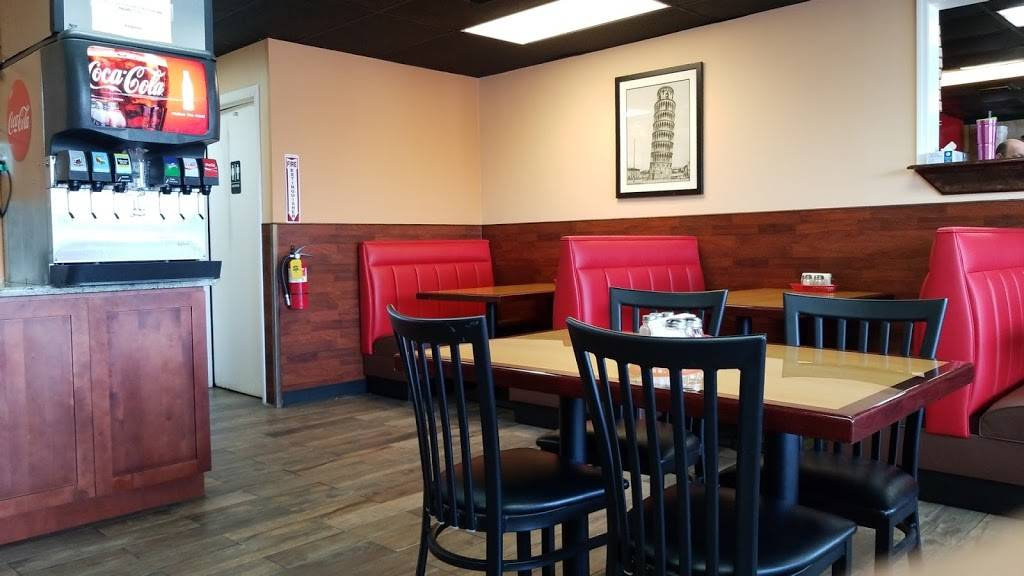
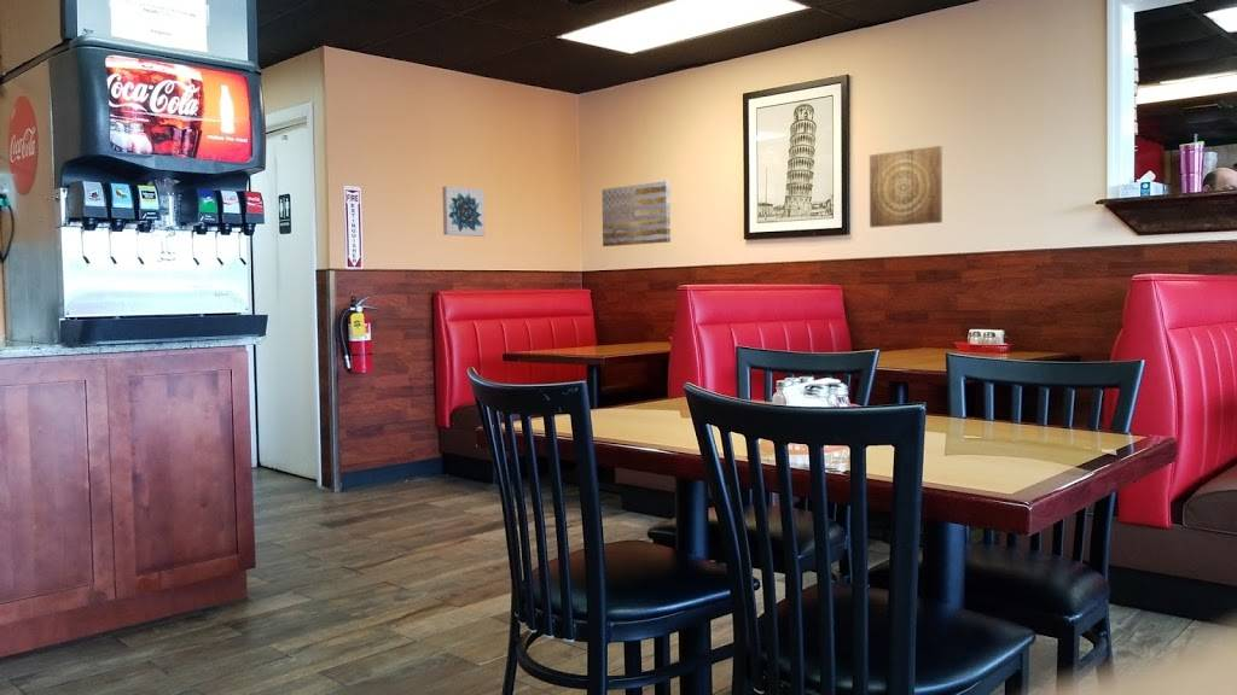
+ wall art (464, 211)
+ wall art (634, 215)
+ wall art (905, 187)
